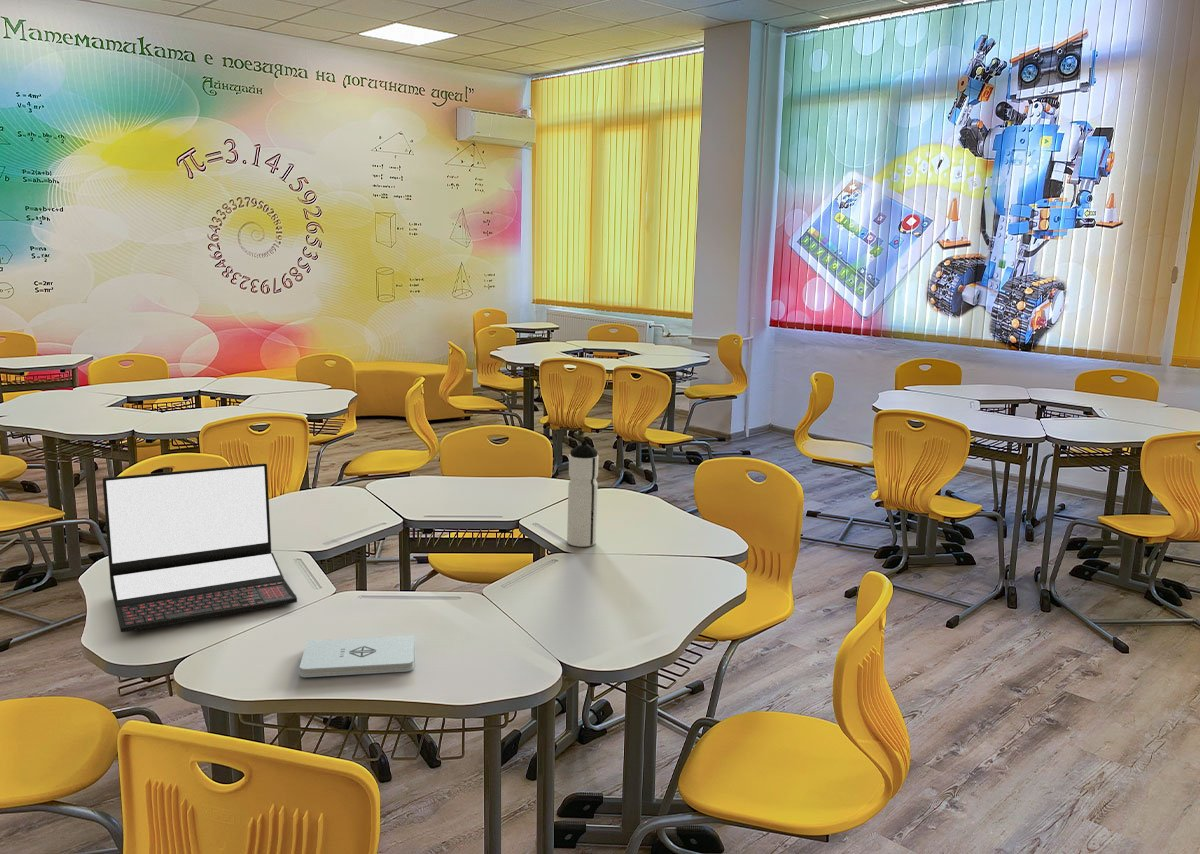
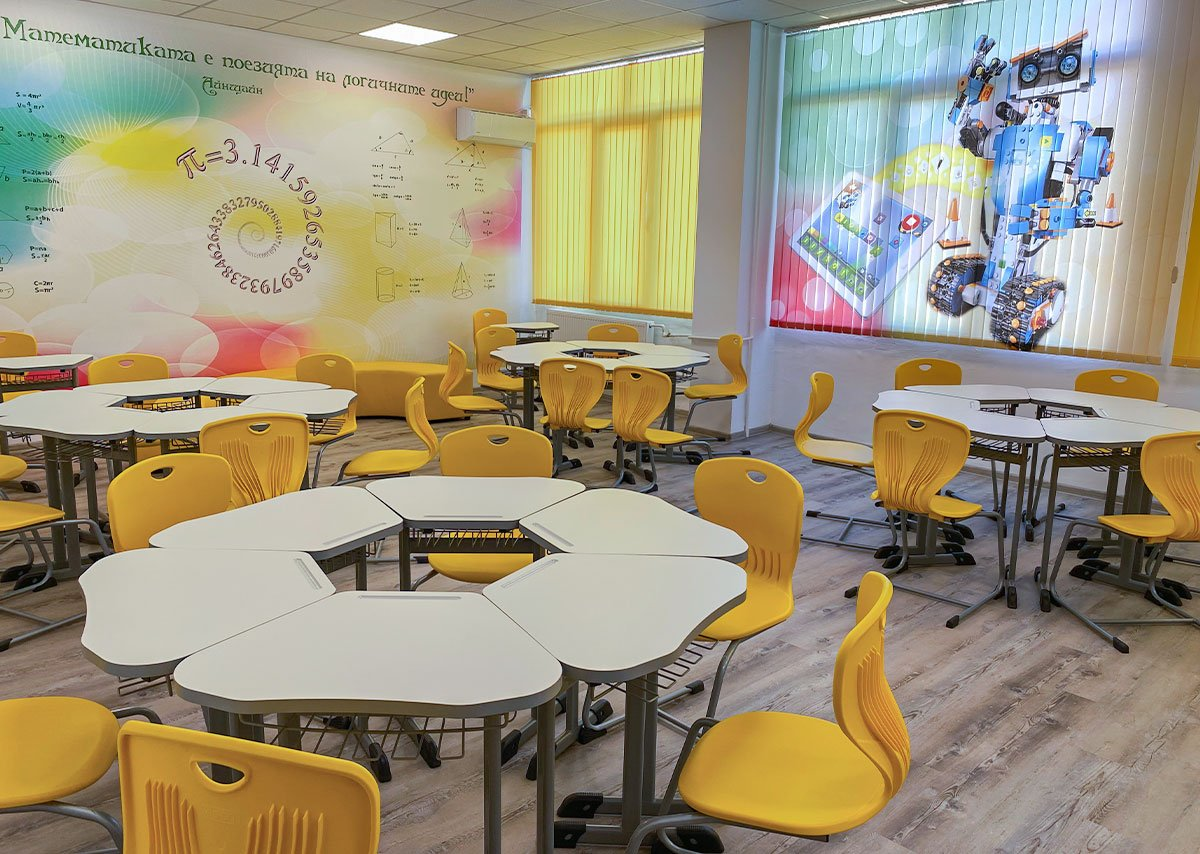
- water bottle (582, 492)
- laptop (200, 541)
- notepad (359, 655)
